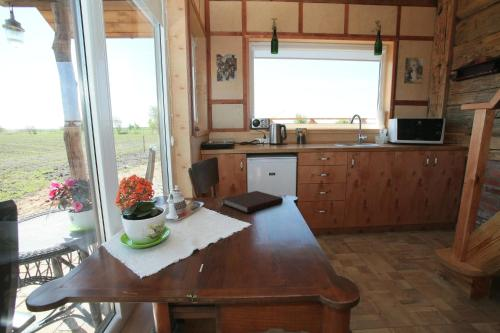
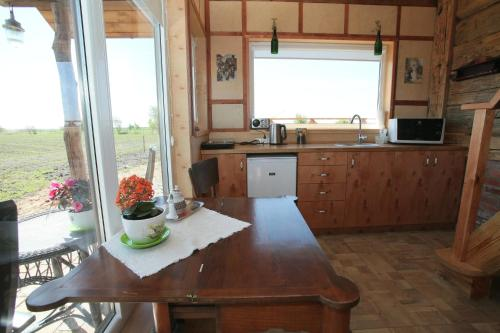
- notebook (252, 200)
